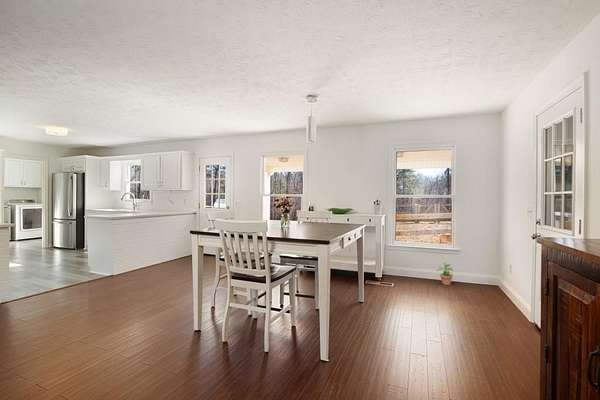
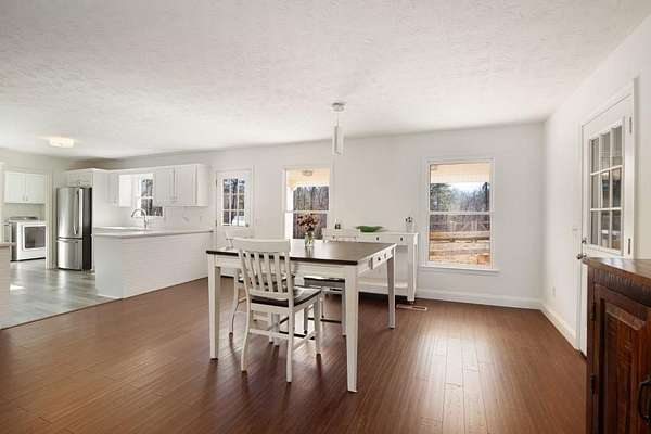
- potted plant (444, 272)
